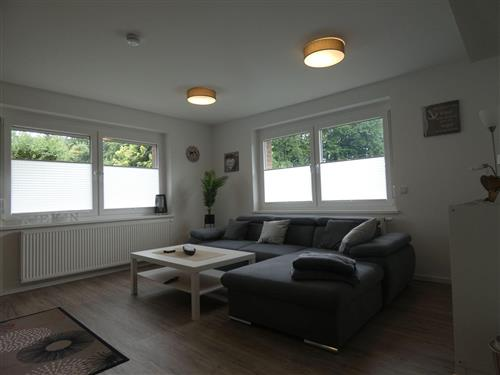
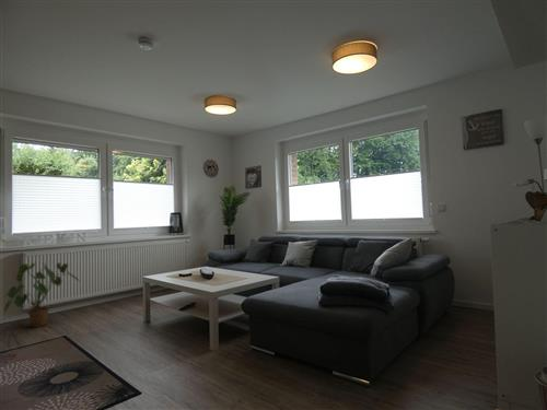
+ house plant (42, 291)
